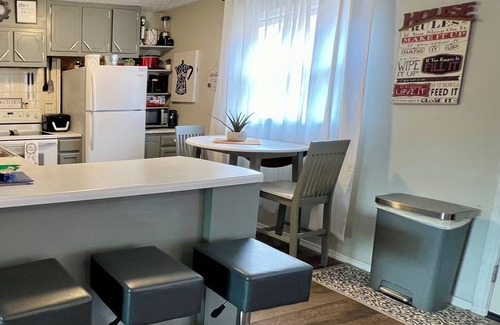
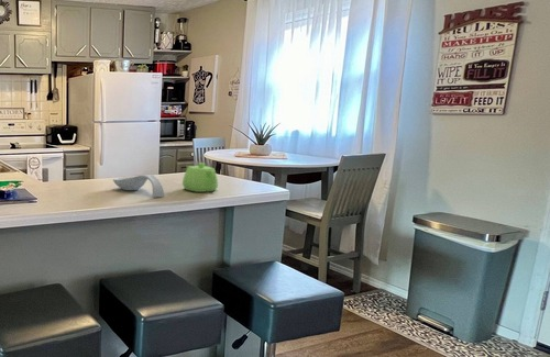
+ teapot (200, 176)
+ spoon rest (139, 181)
